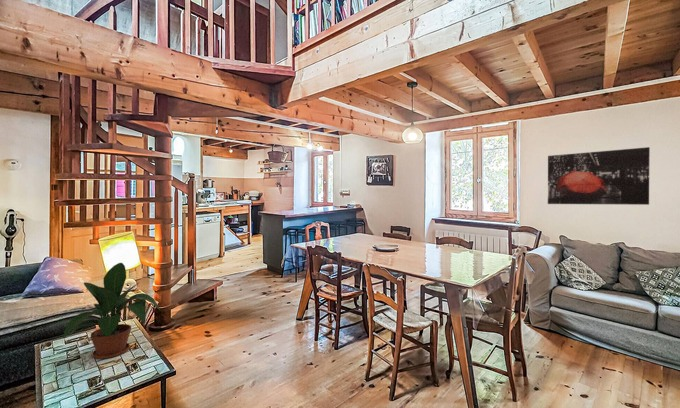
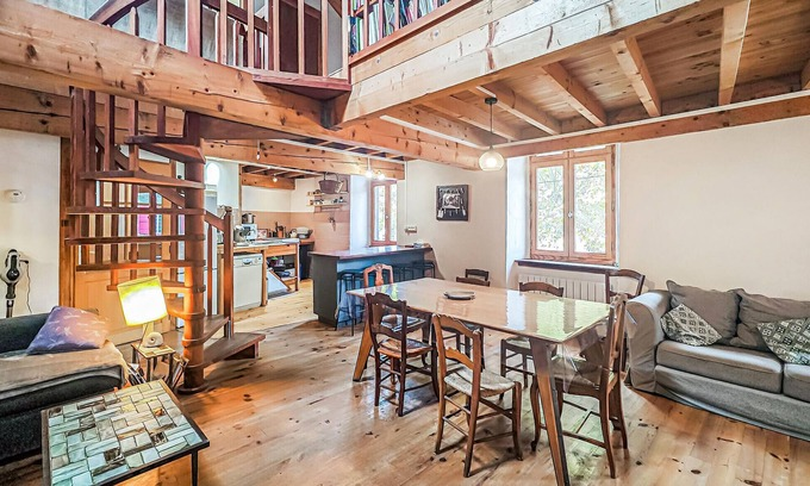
- potted plant (114, 308)
- wall art (594, 178)
